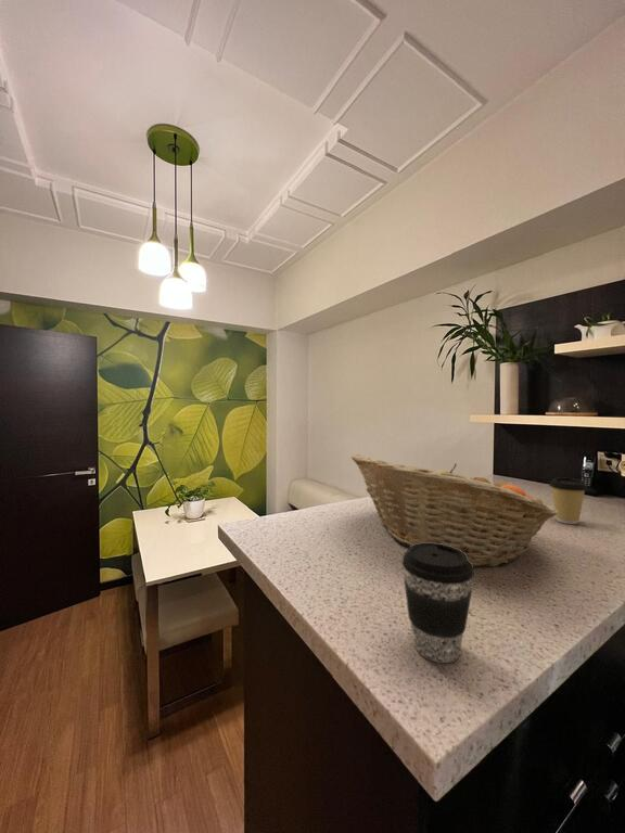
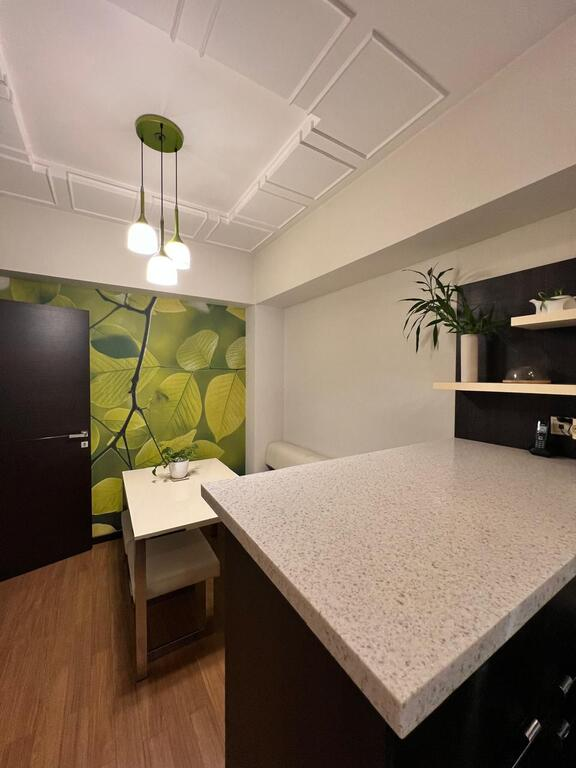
- fruit basket (439, 497)
- coffee cup (567, 500)
- coffee cup (436, 600)
